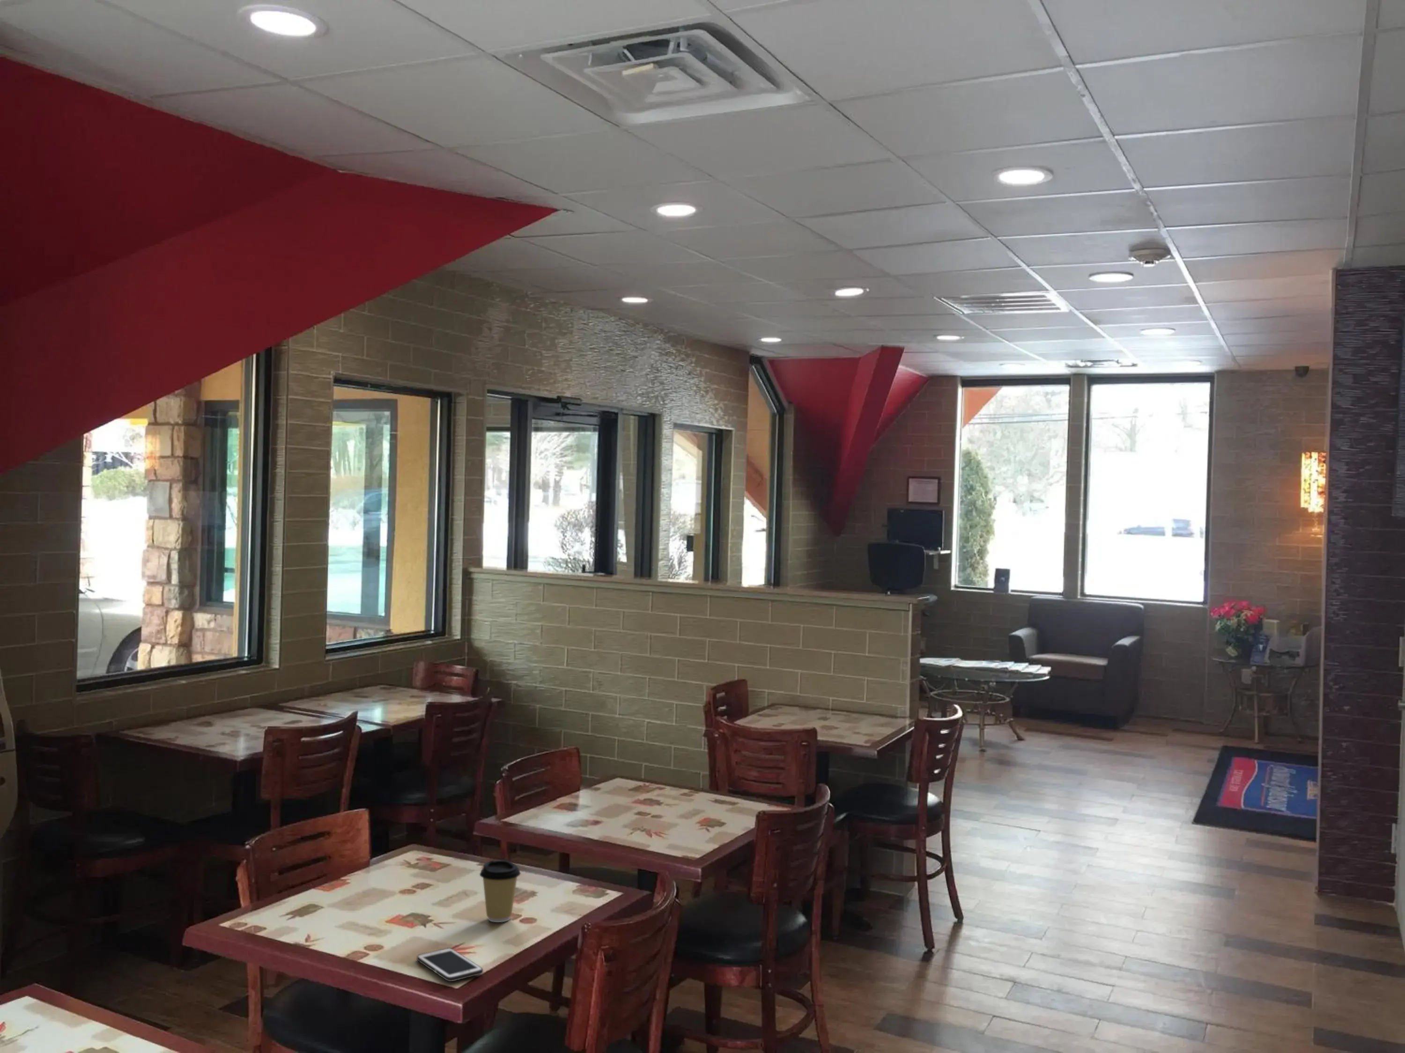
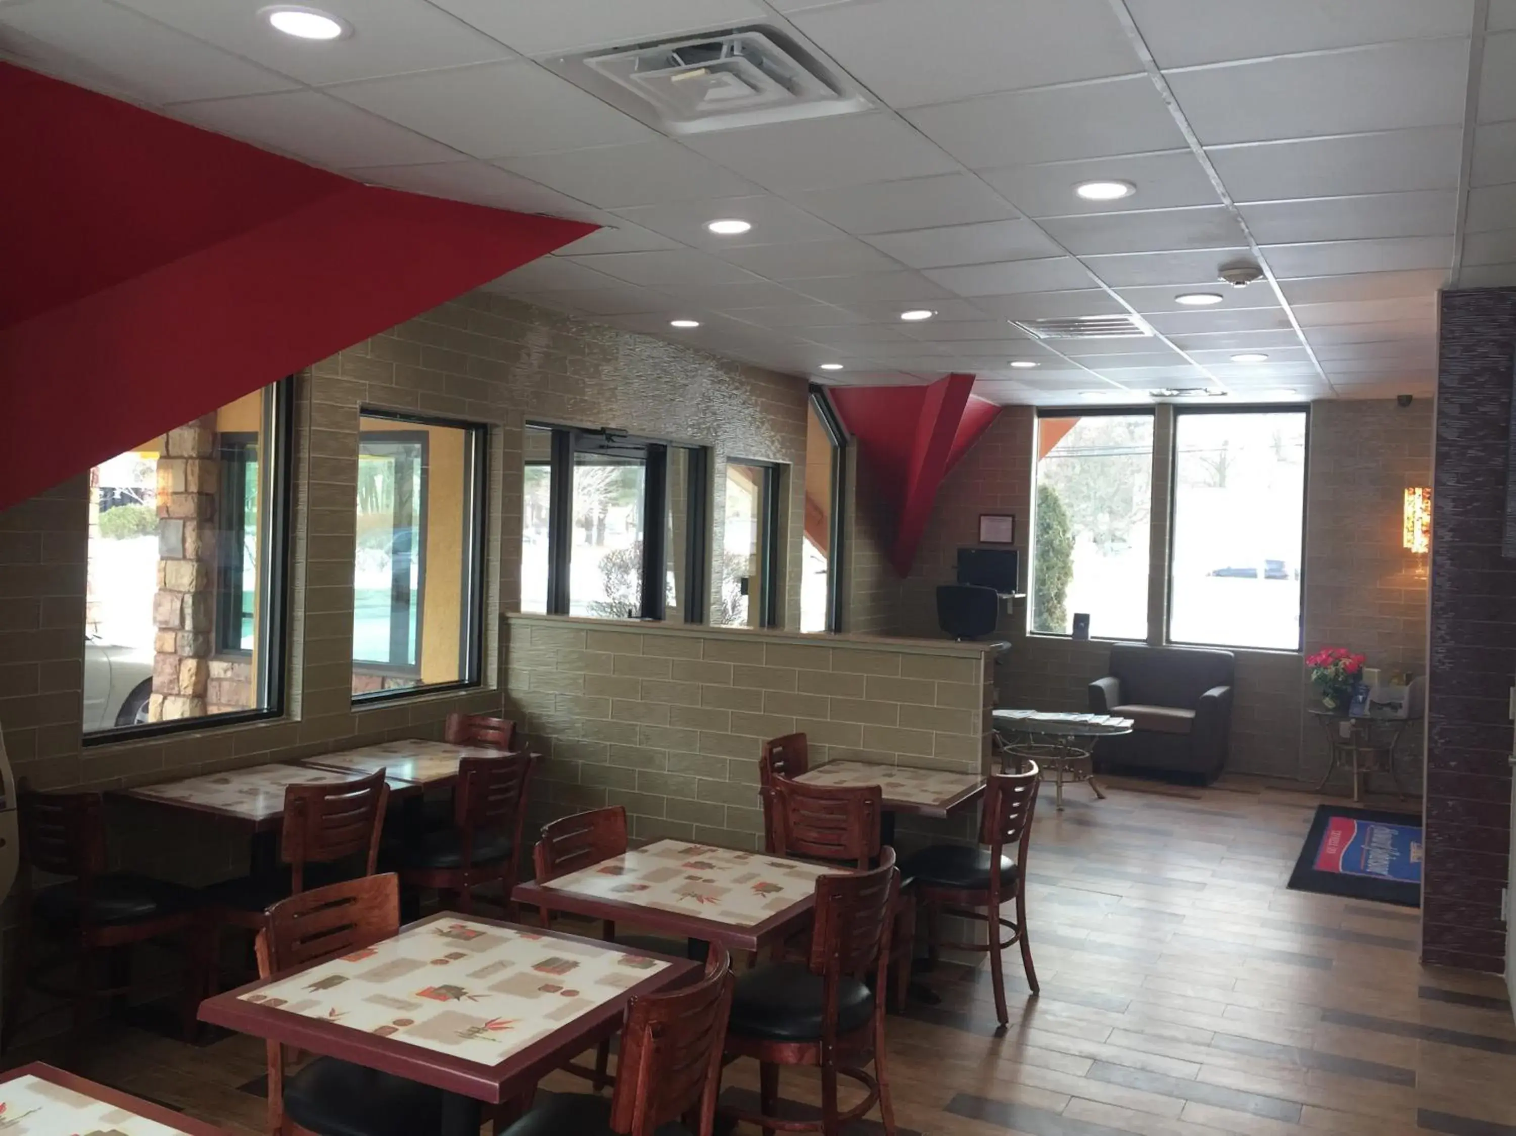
- cell phone (449, 965)
- coffee cup (499, 892)
